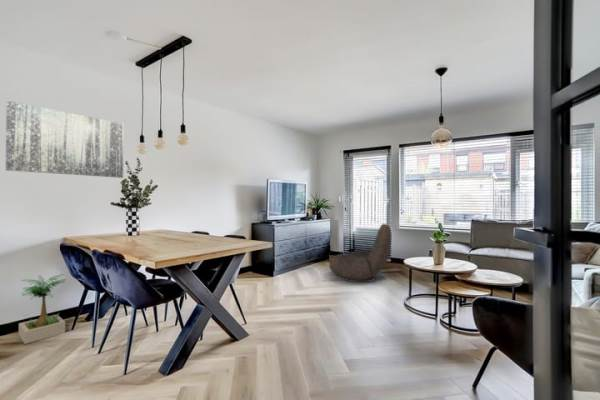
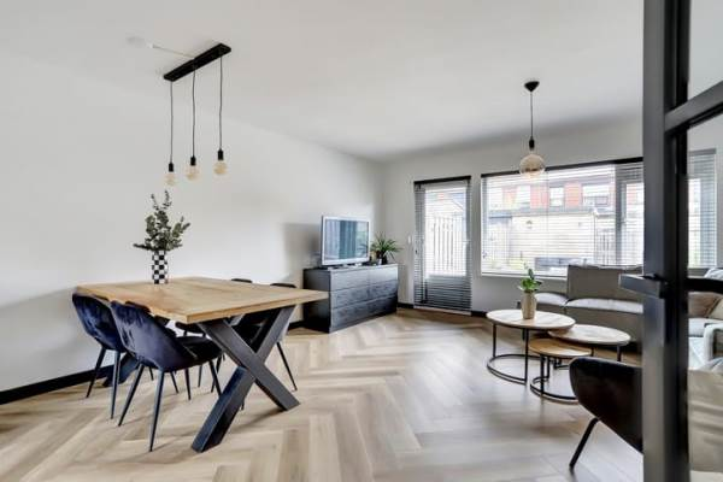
- armchair (359, 251)
- potted plant (45, 304)
- wall art (71, 144)
